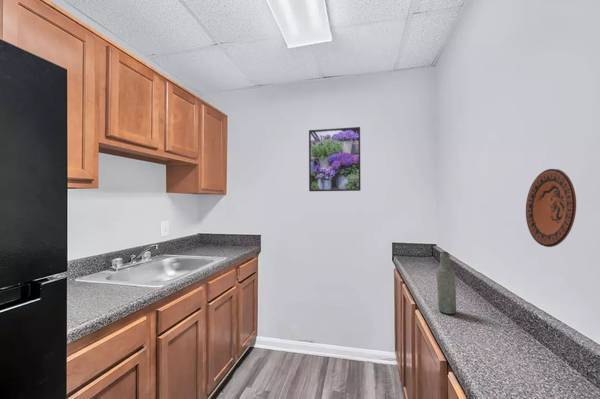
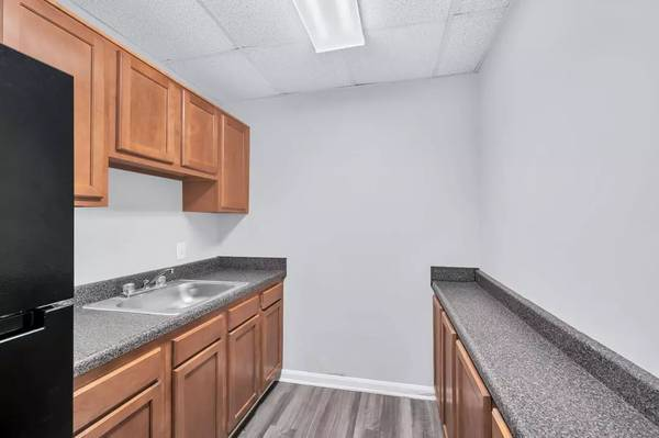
- decorative plate (549, 207)
- bottle (446, 281)
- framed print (334, 159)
